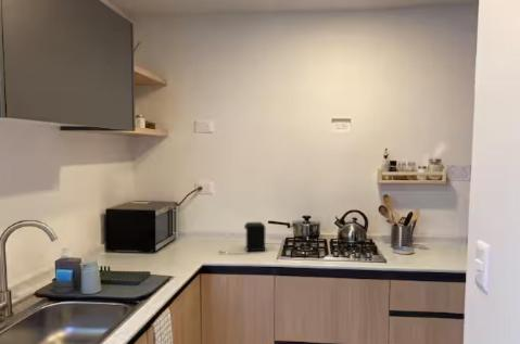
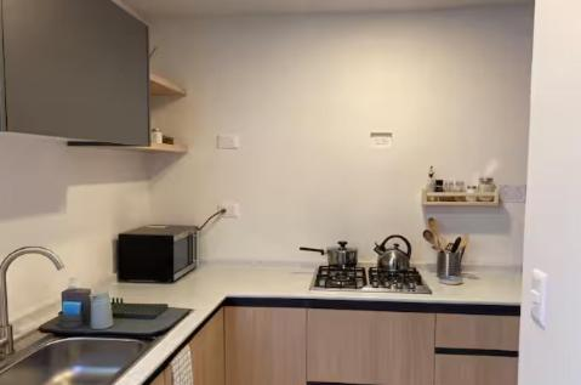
- coffee maker (246, 237)
